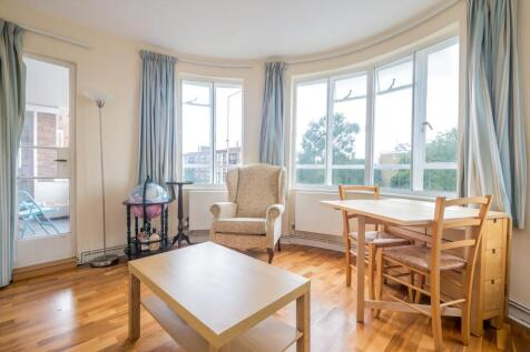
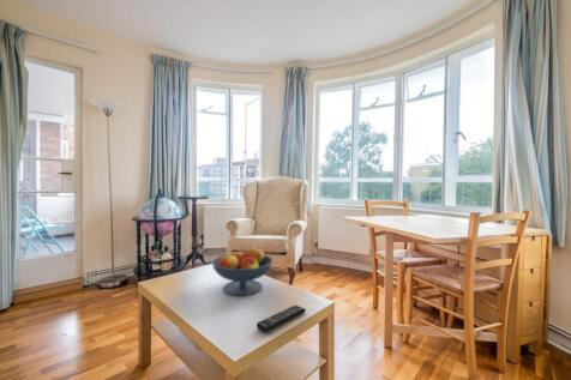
+ fruit bowl (242, 269)
+ remote control (282, 316)
